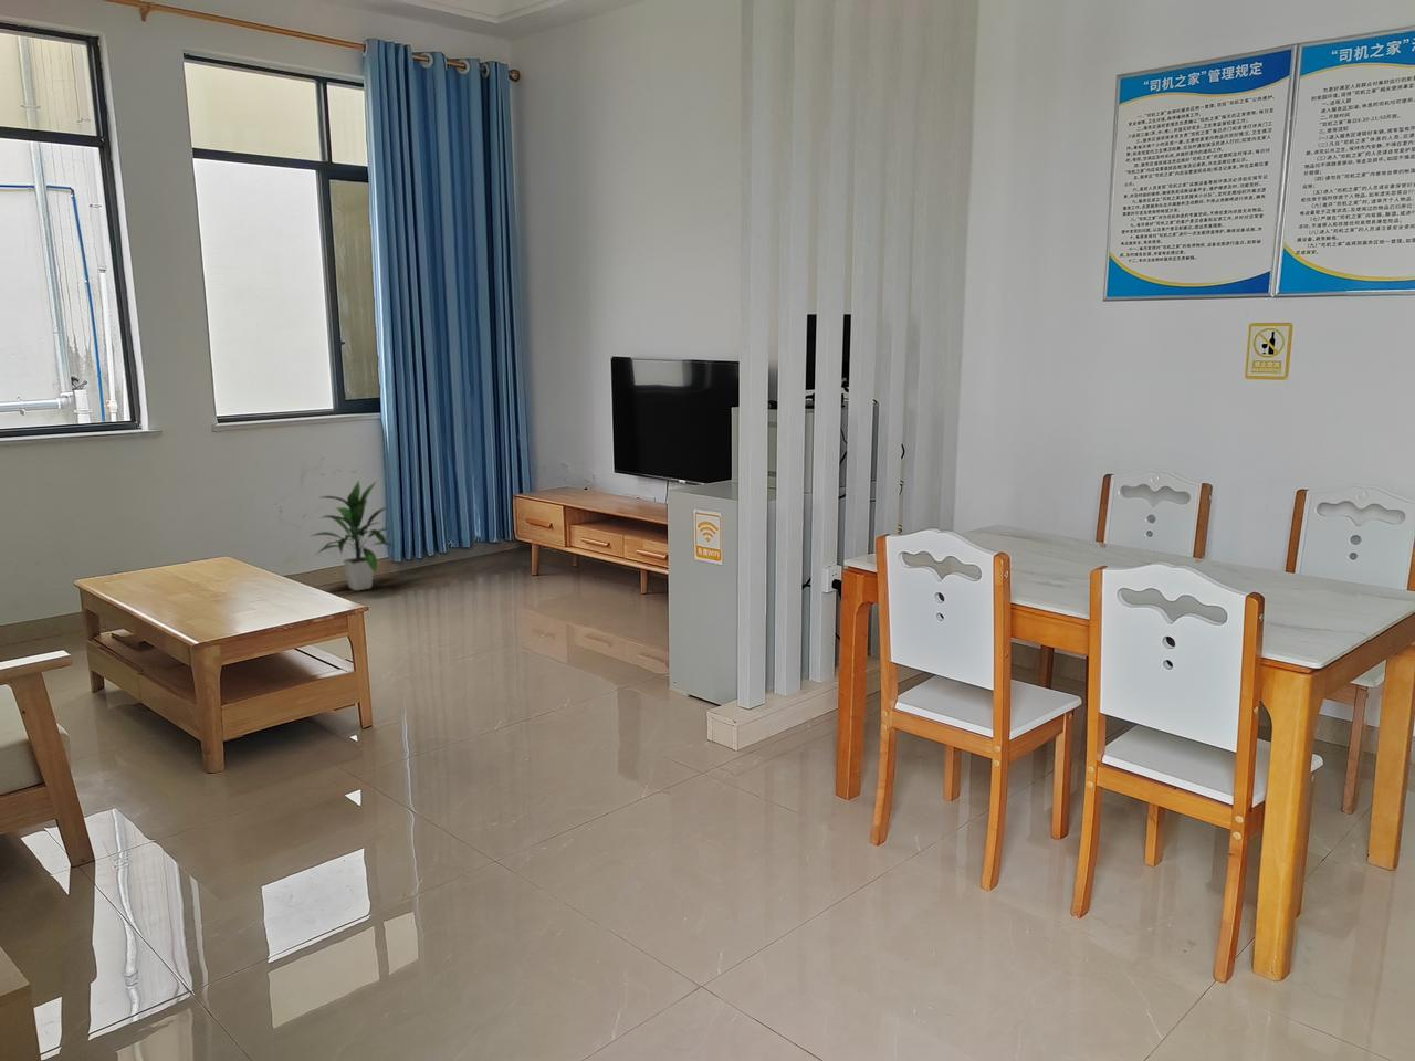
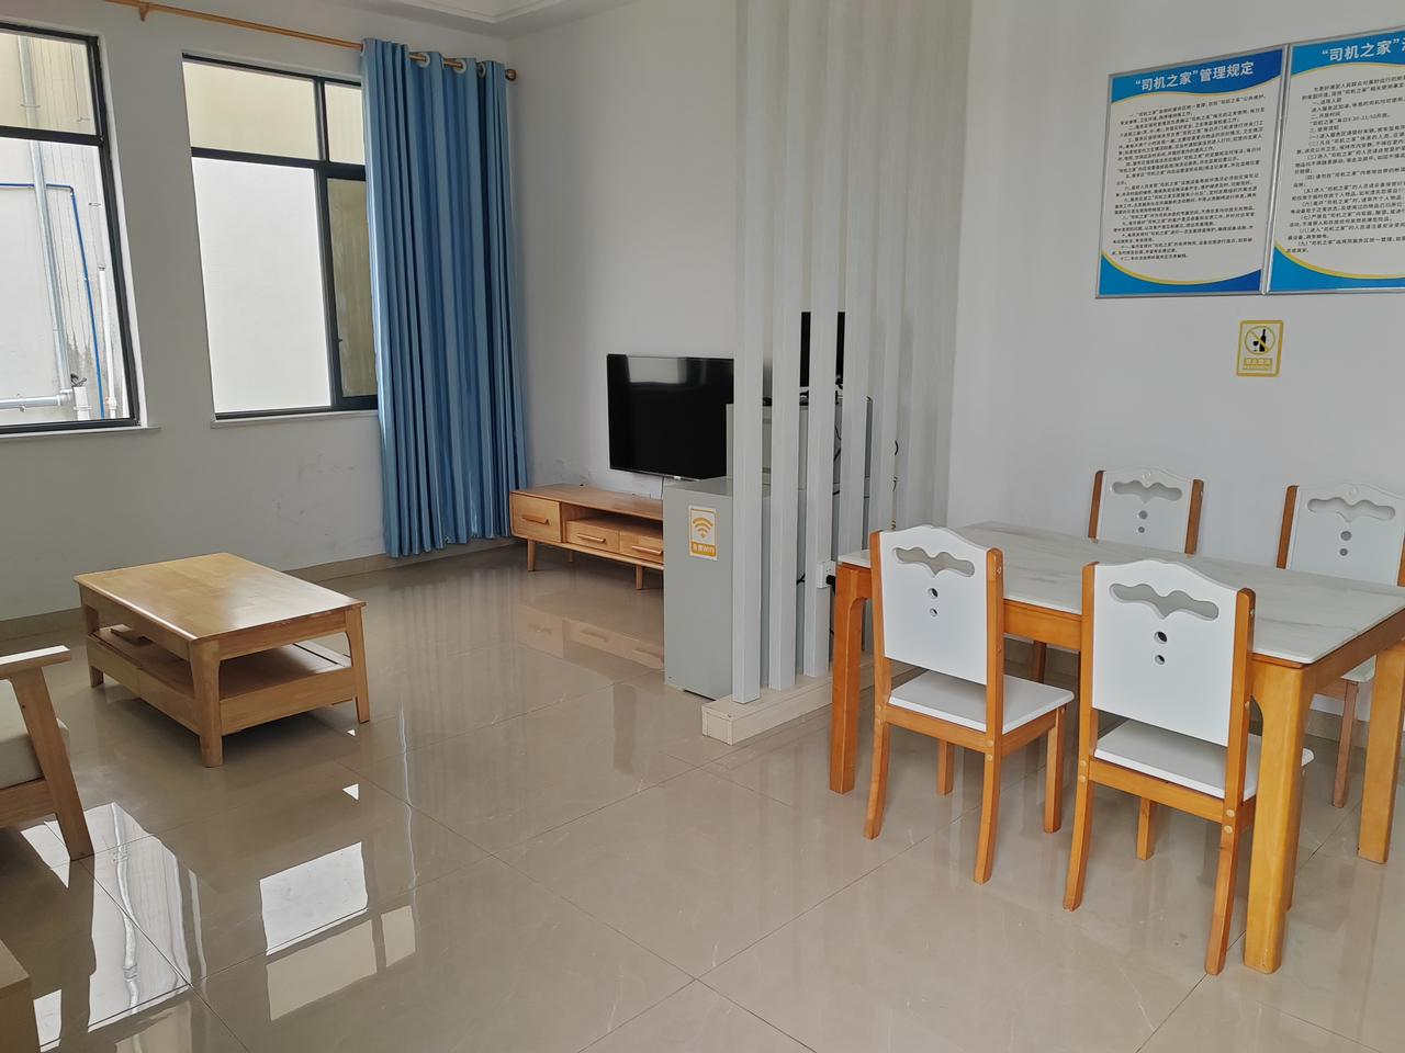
- indoor plant (355, 535)
